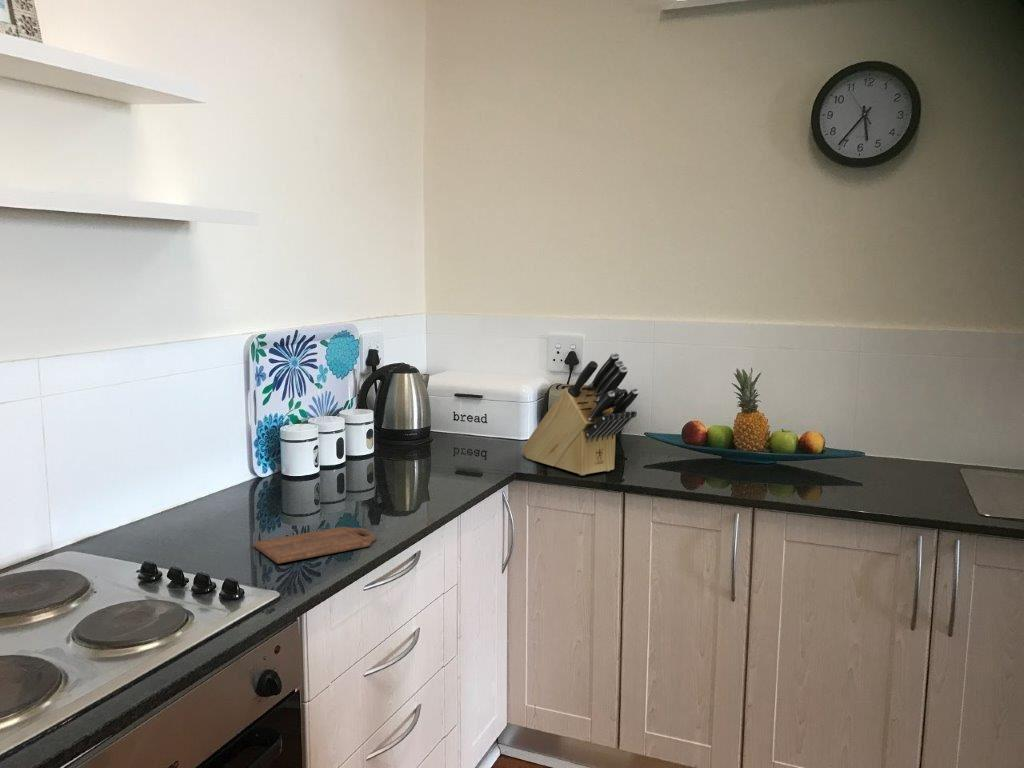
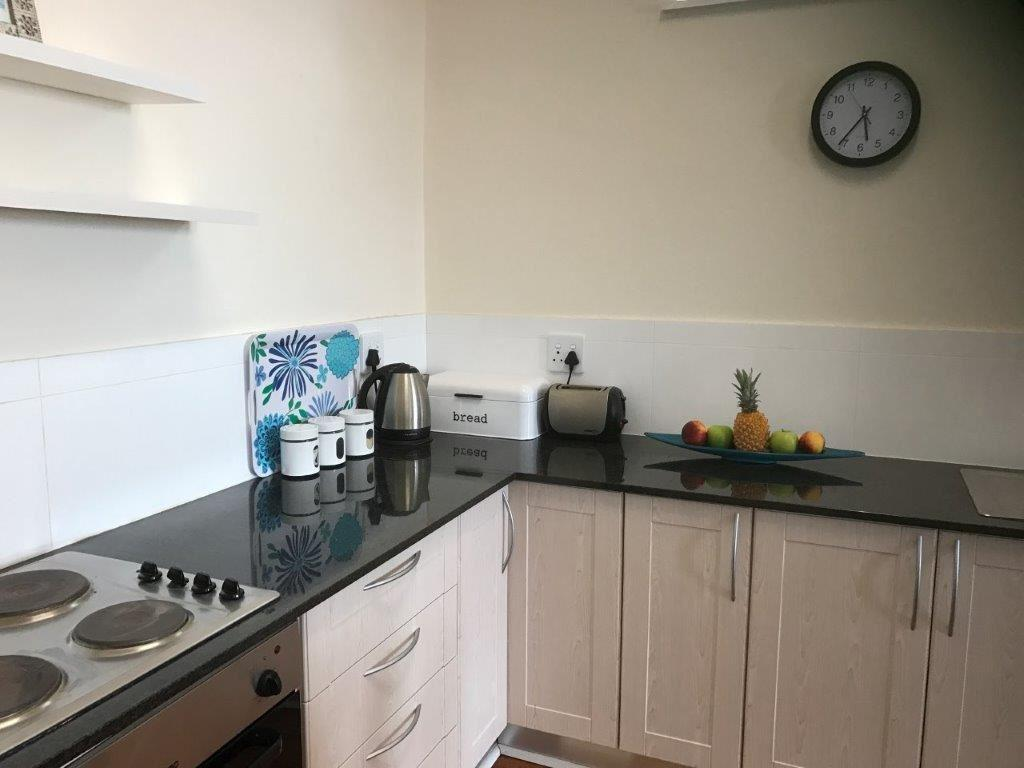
- knife block (578, 409)
- cutting board (319, 542)
